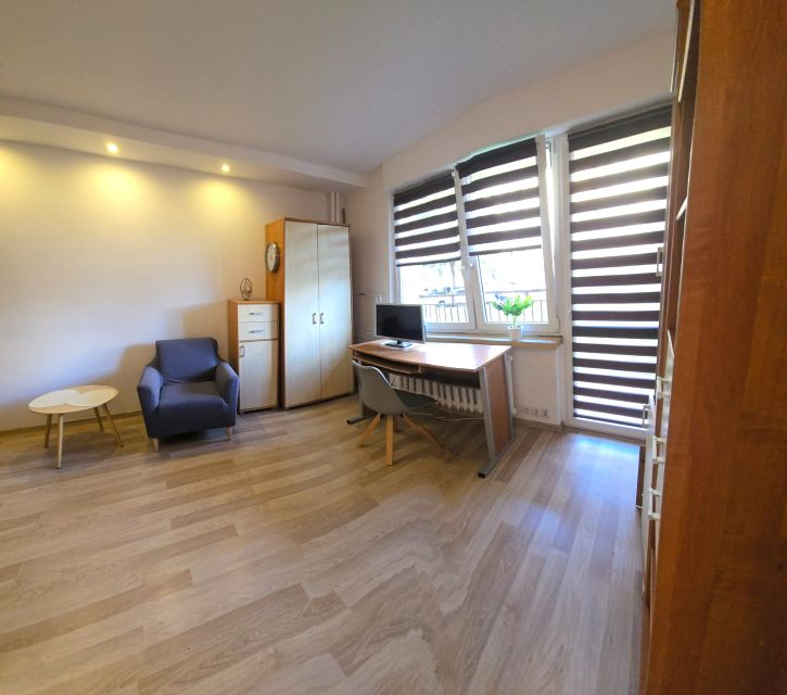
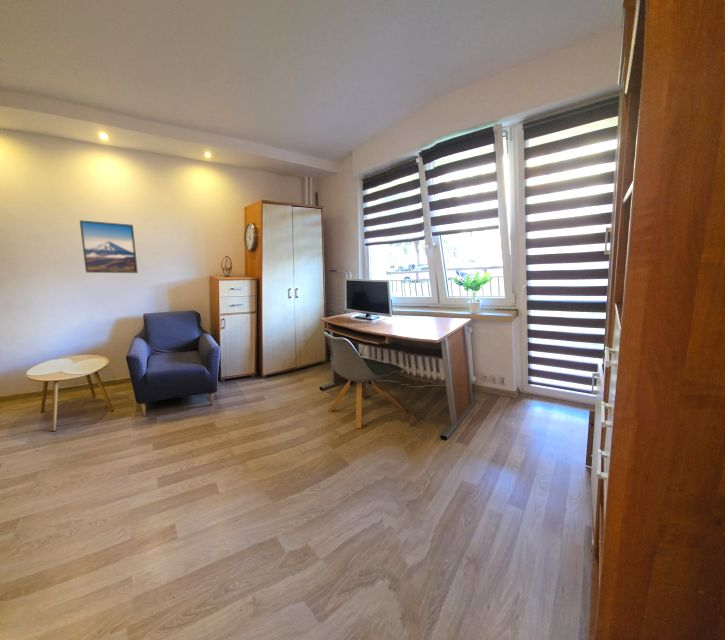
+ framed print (110, 248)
